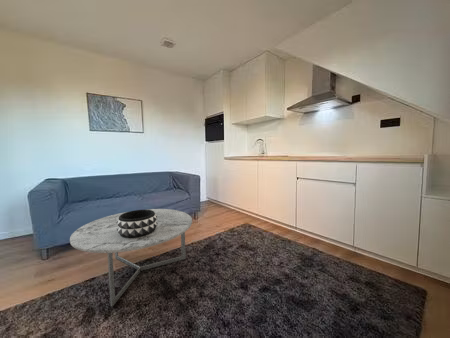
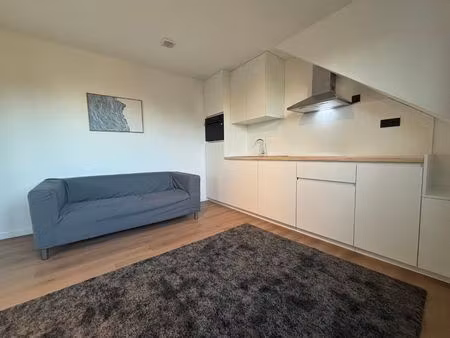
- coffee table (139, 247)
- decorative bowl (137, 222)
